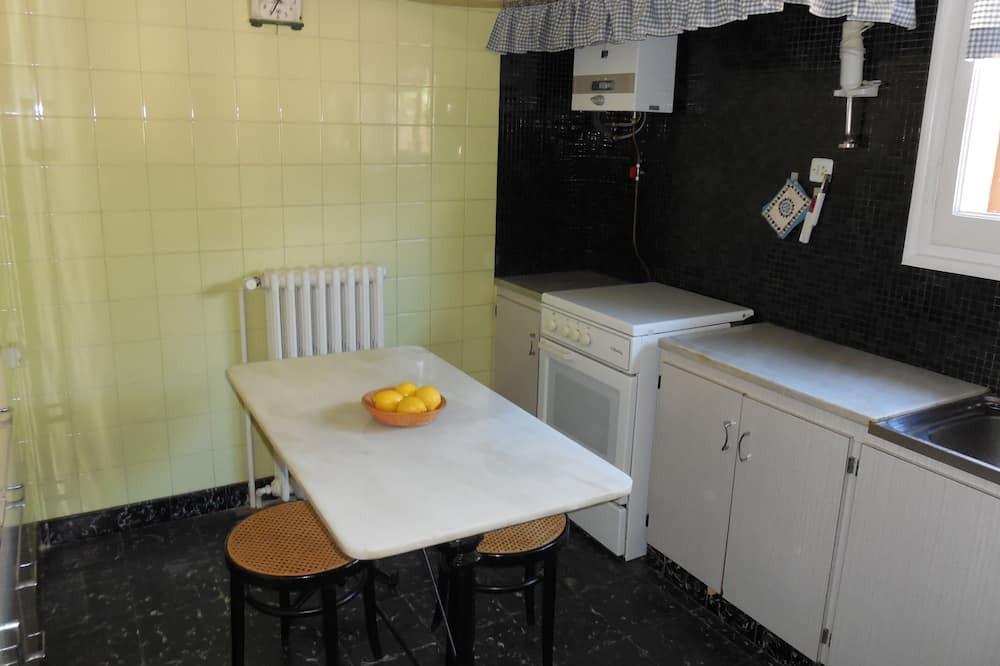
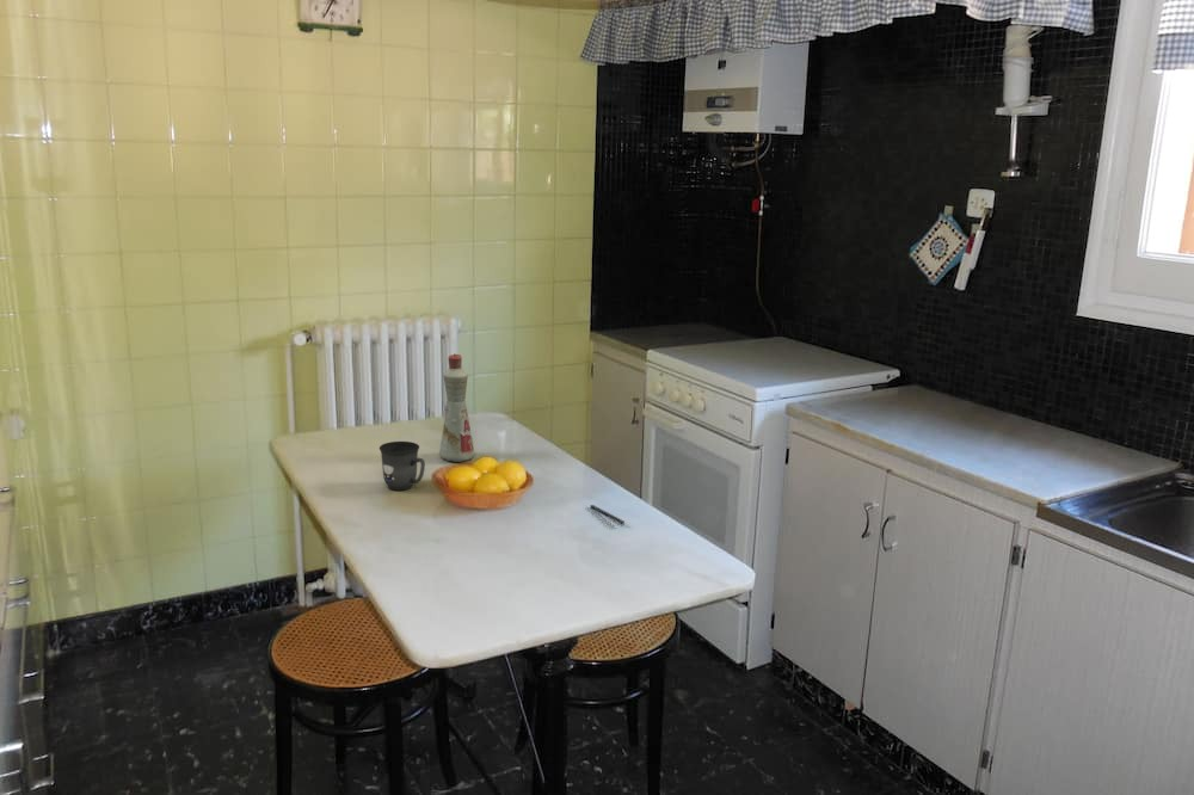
+ mug (405, 468)
+ bottle (456, 406)
+ pen (605, 513)
